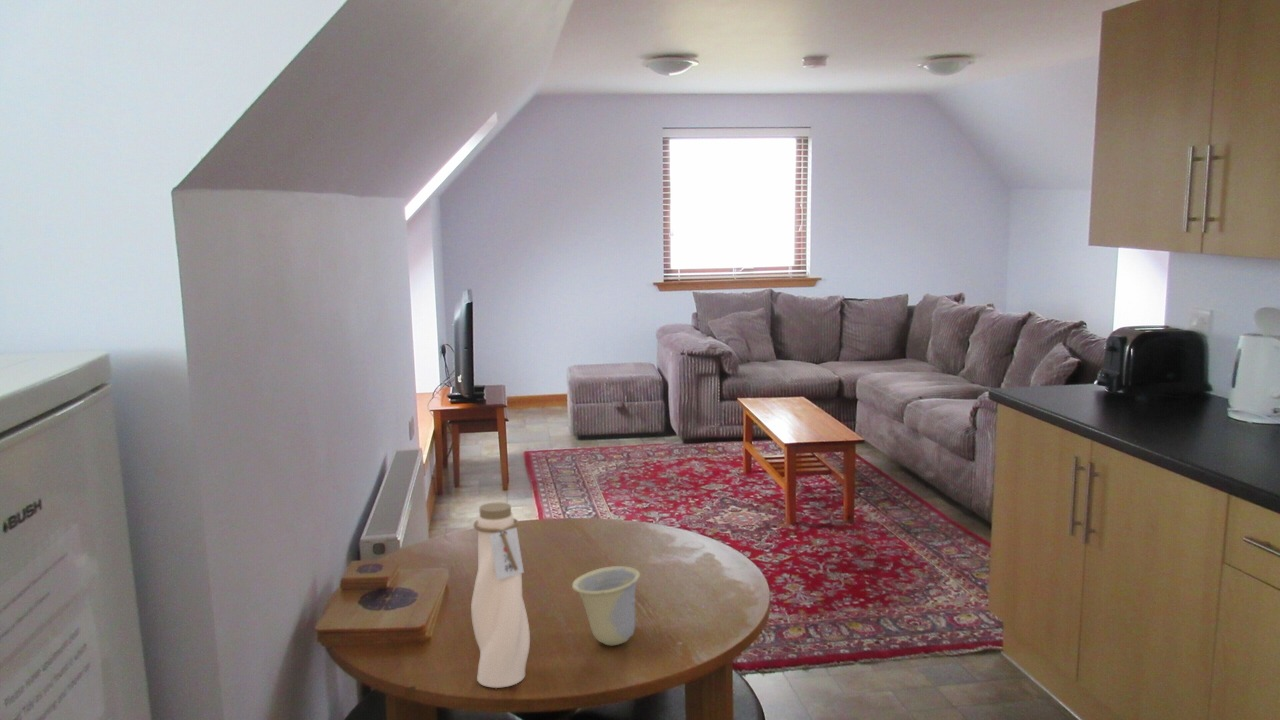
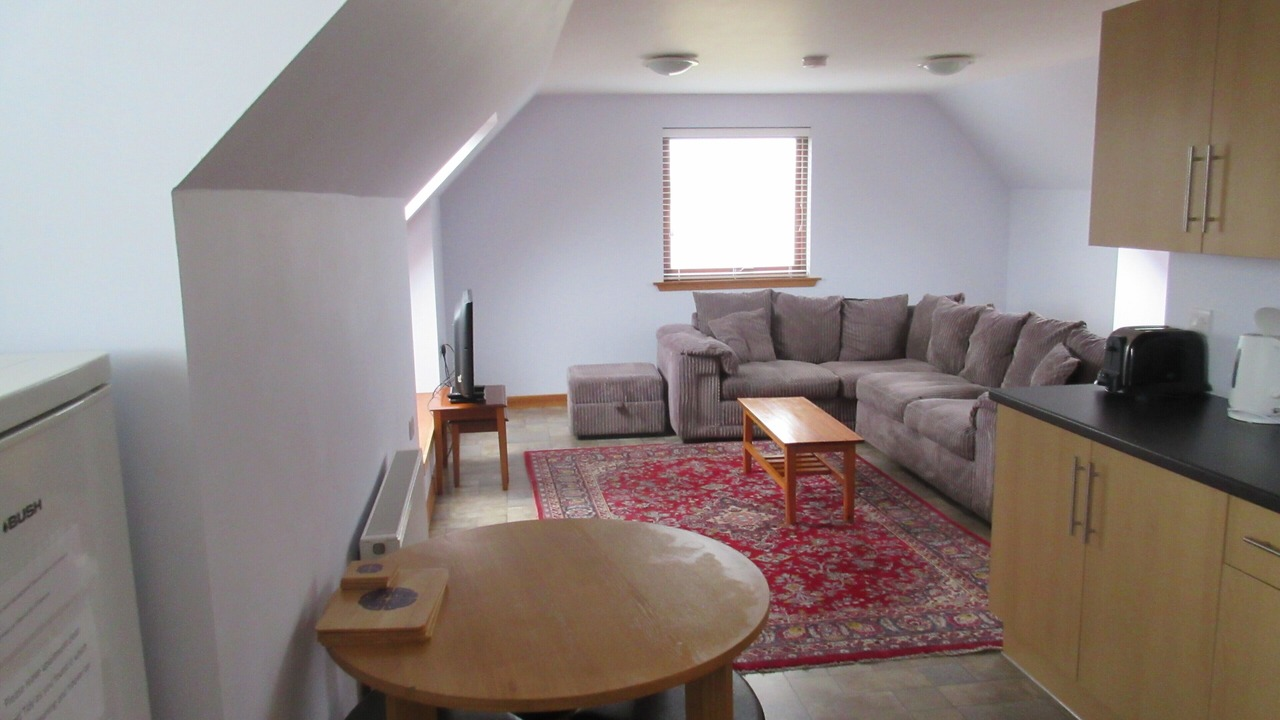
- cup (606, 607)
- water bottle (501, 593)
